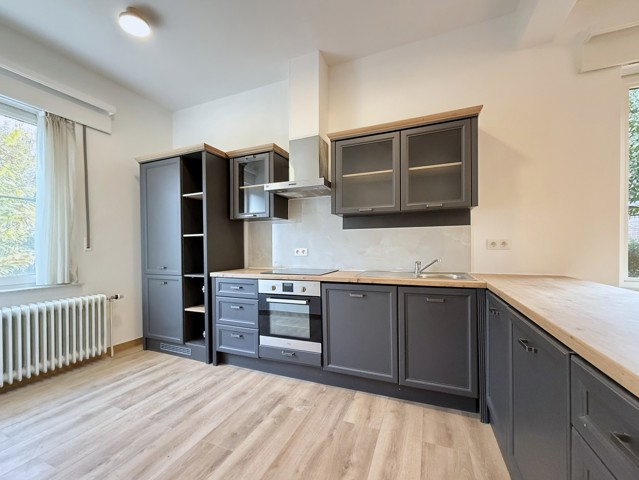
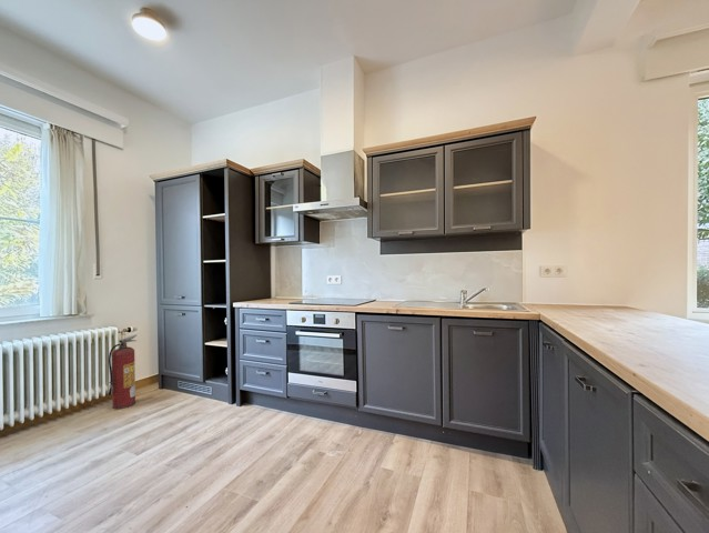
+ fire extinguisher (123, 371)
